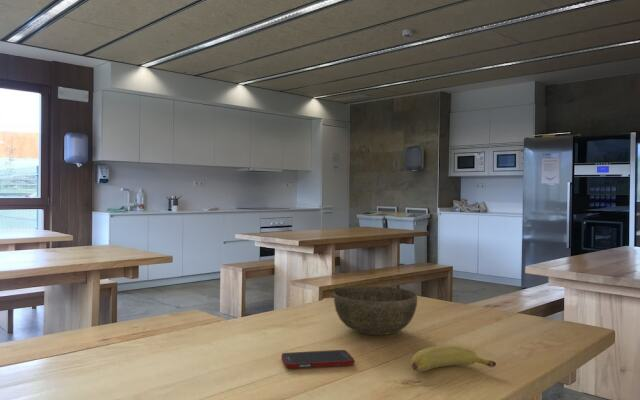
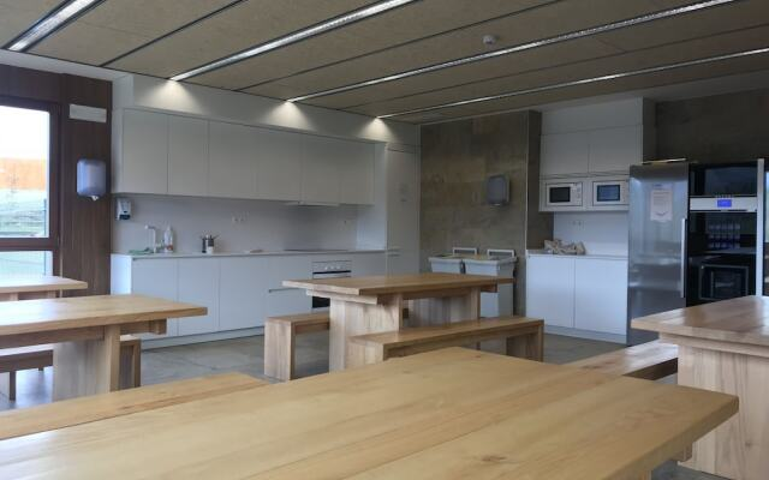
- cell phone (317, 358)
- banana (446, 361)
- bowl (374, 311)
